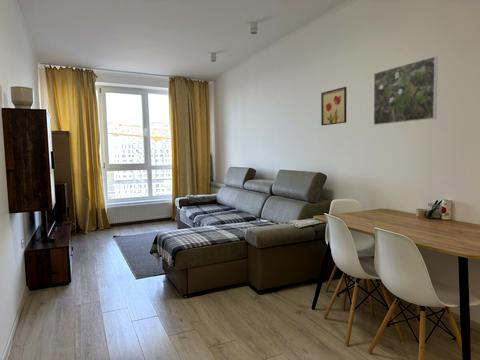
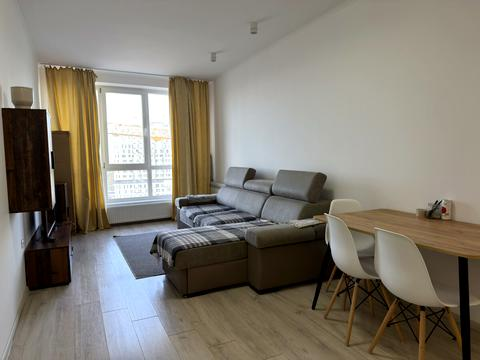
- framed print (402, 94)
- wall art (333, 107)
